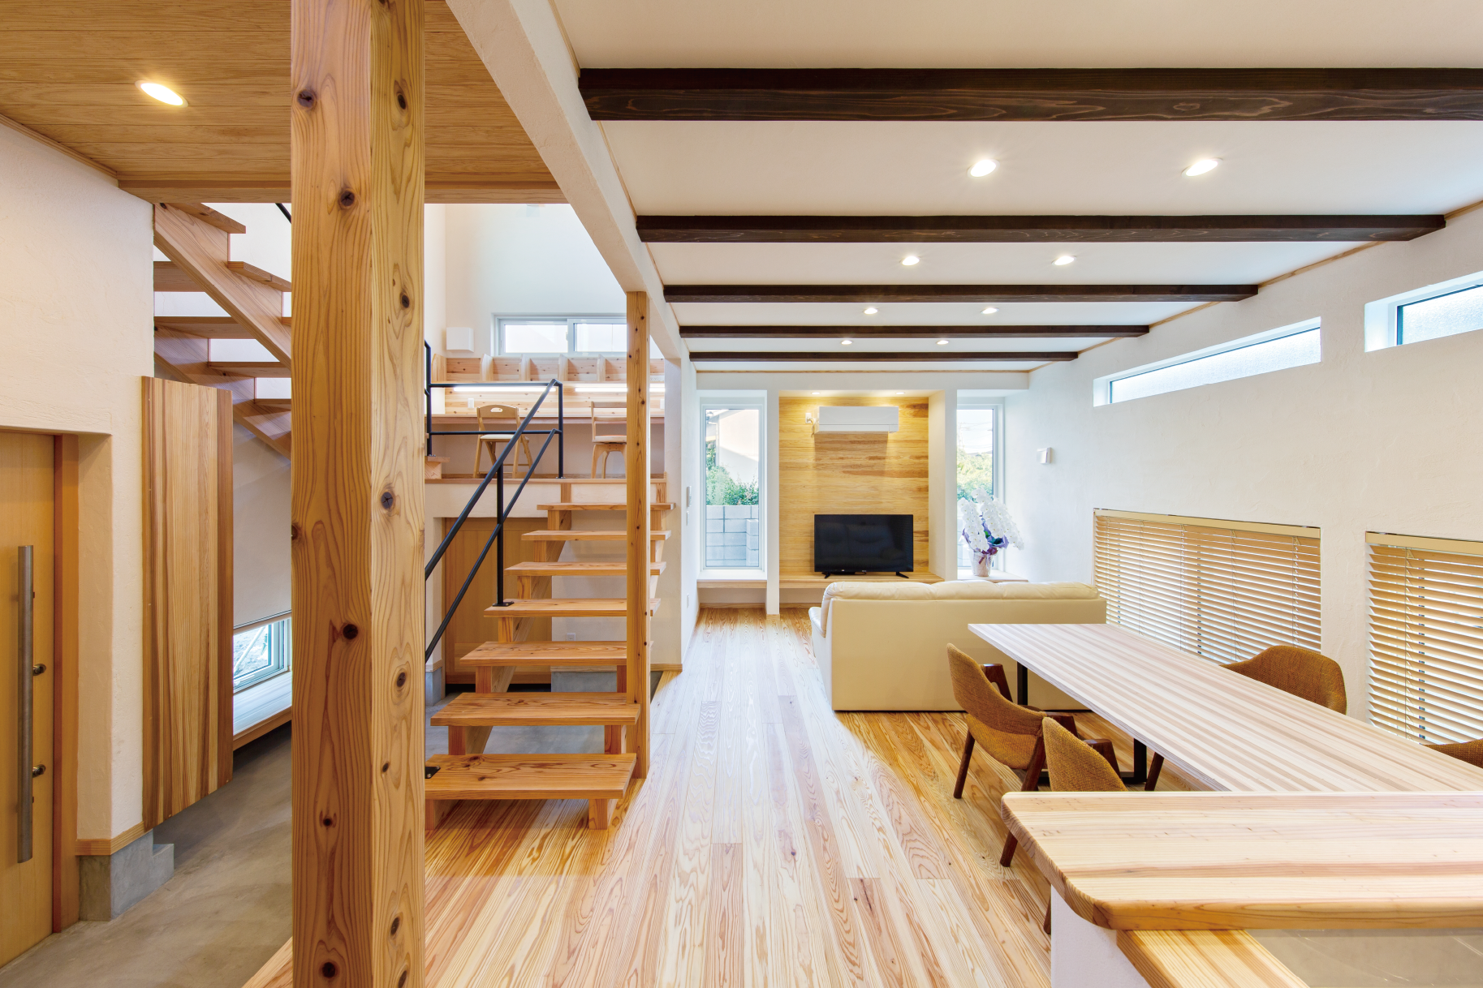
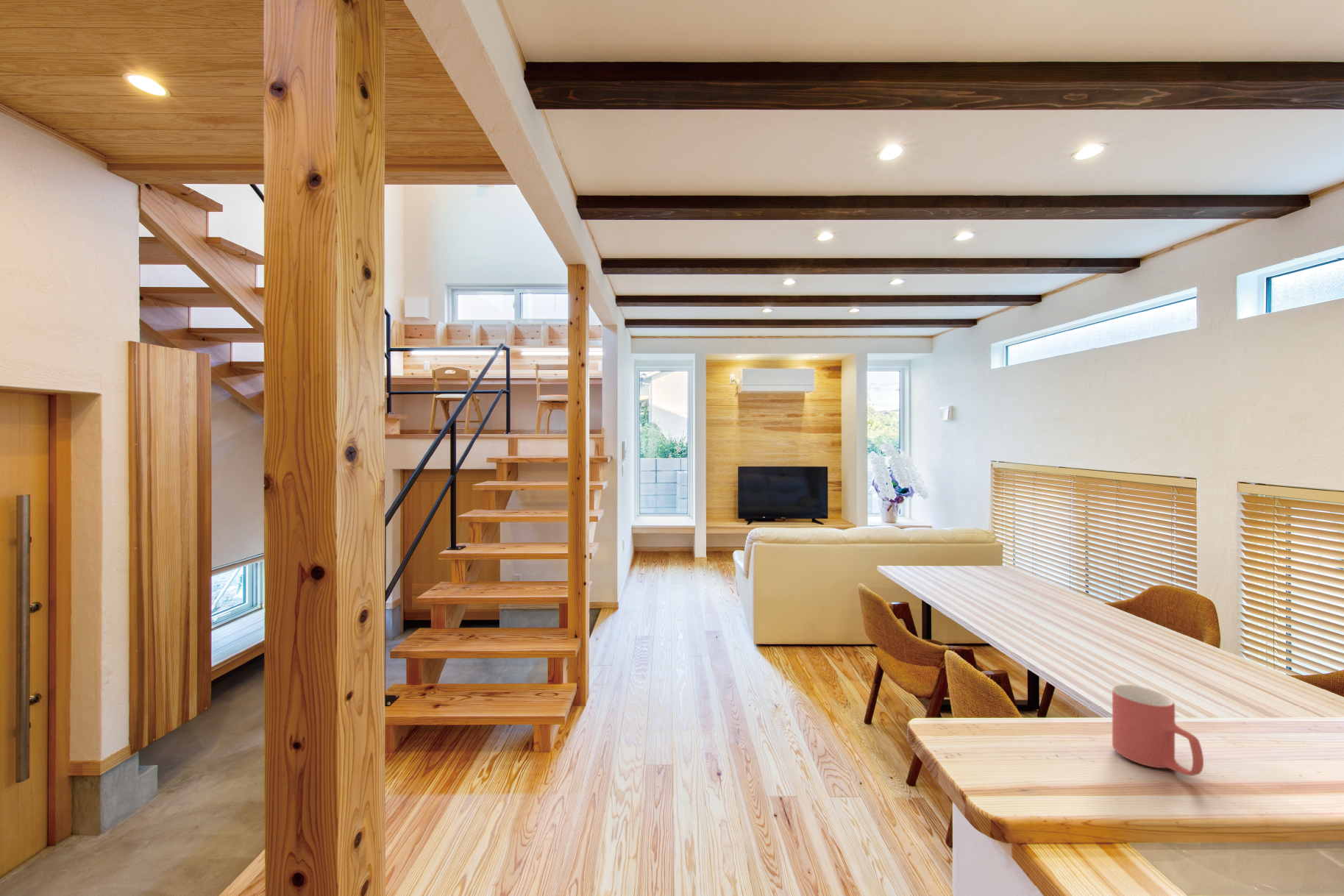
+ mug (1156, 732)
